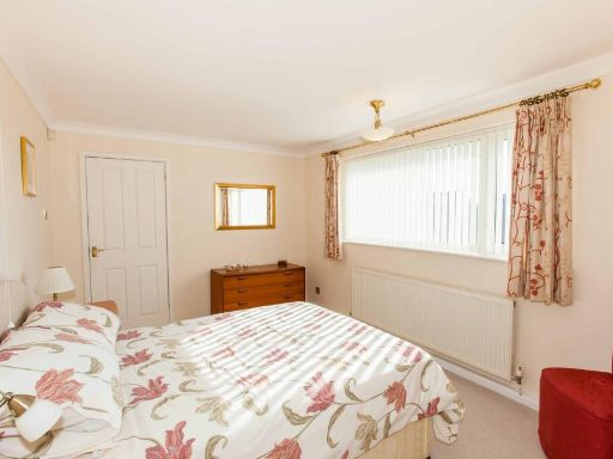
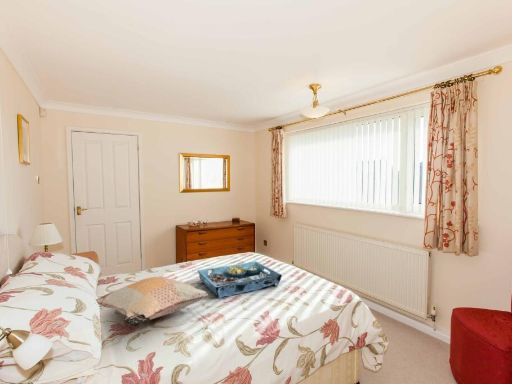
+ serving tray (238, 276)
+ decorative pillow (153, 298)
